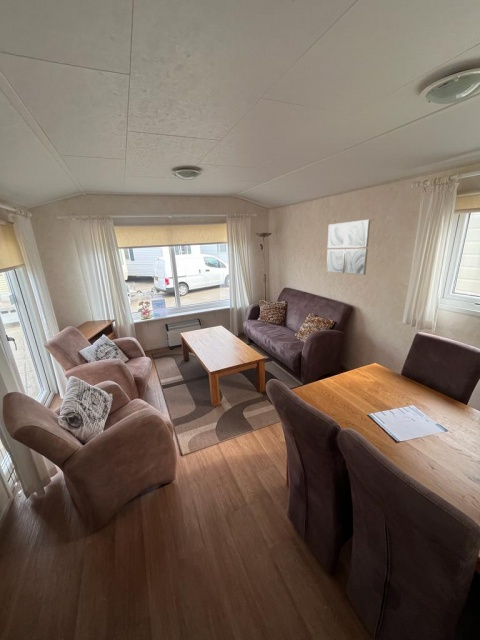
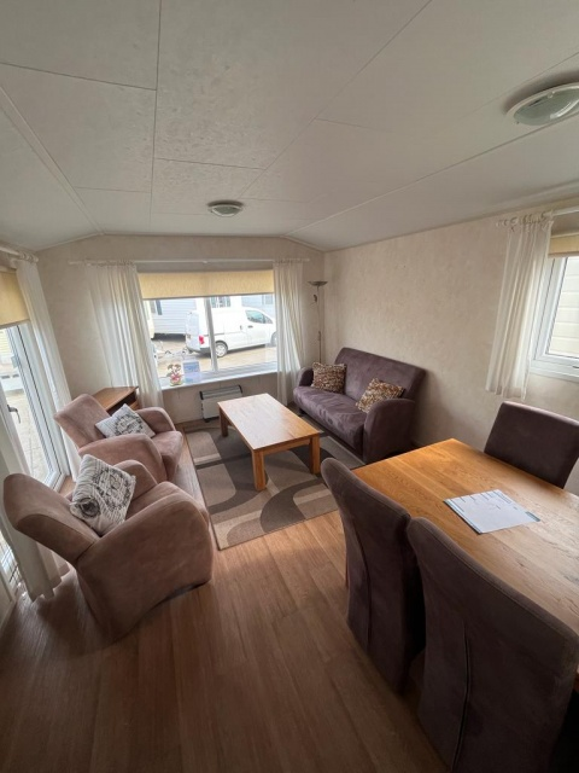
- wall art (346, 247)
